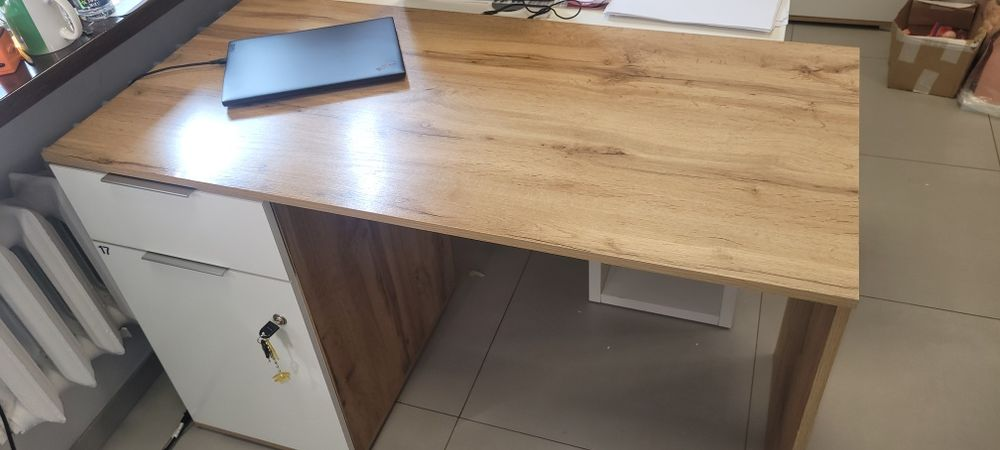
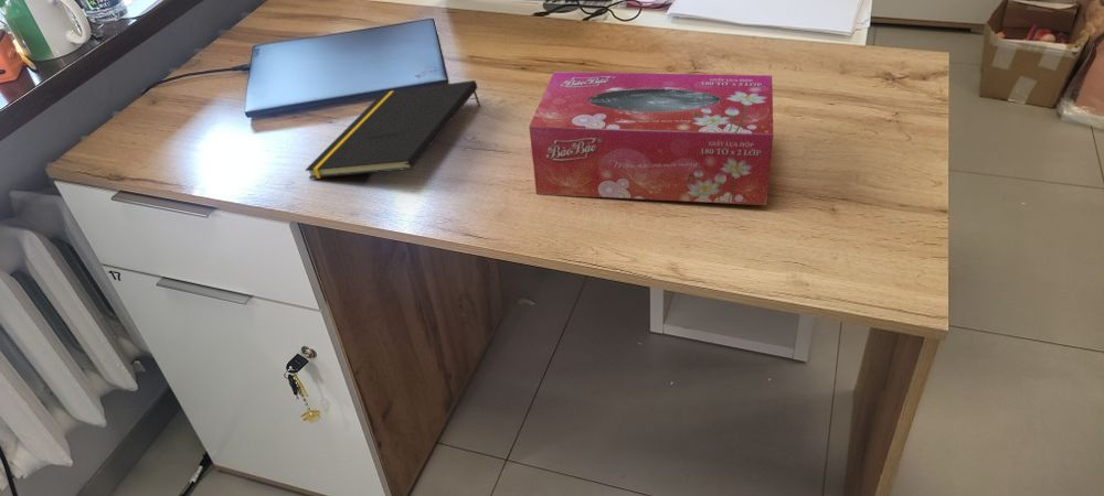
+ notepad (395, 127)
+ tissue box (654, 134)
